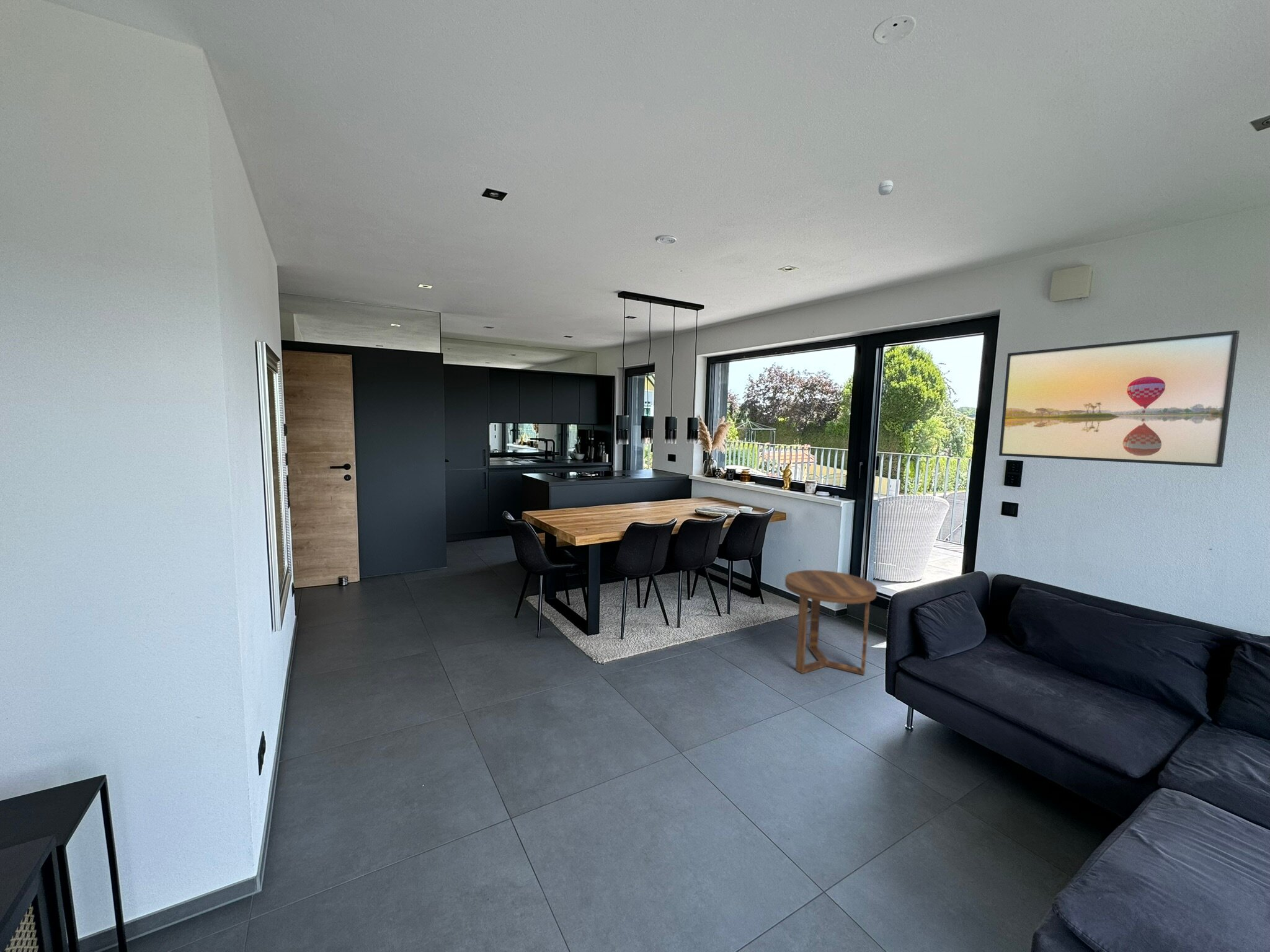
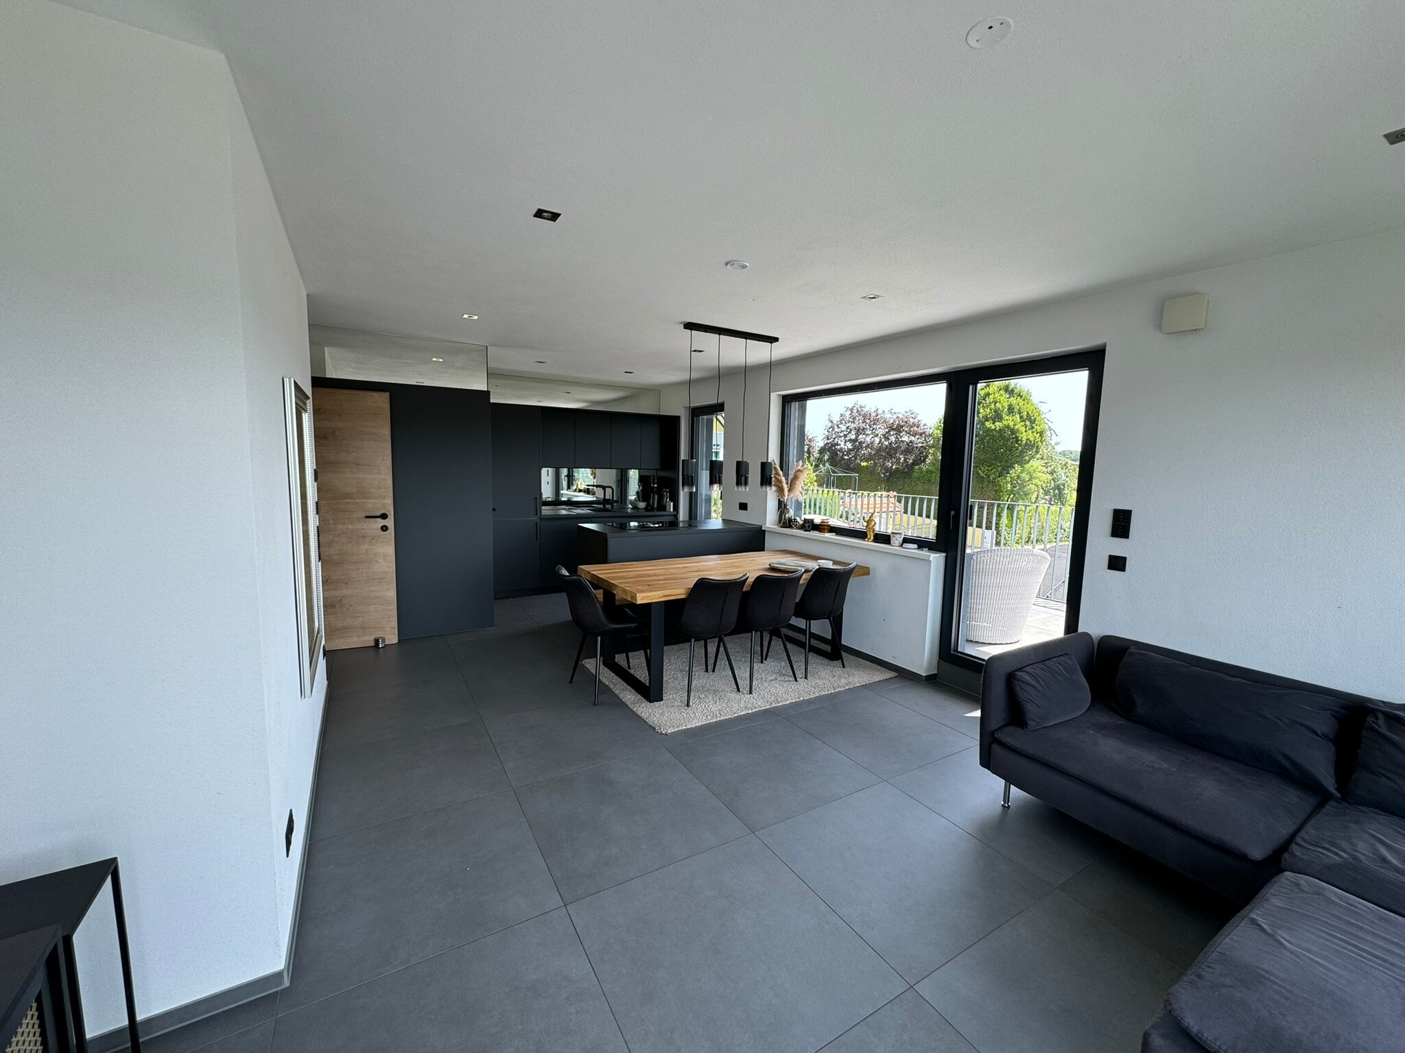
- smoke detector (886, 190)
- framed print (1101, 402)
- side table (819, 623)
